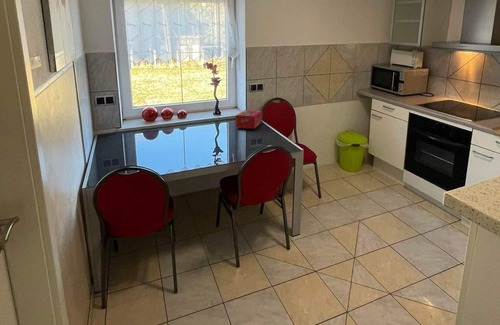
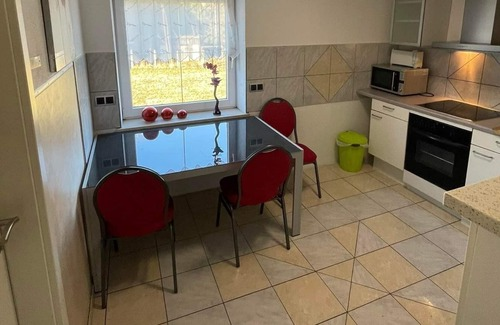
- tissue box (249, 118)
